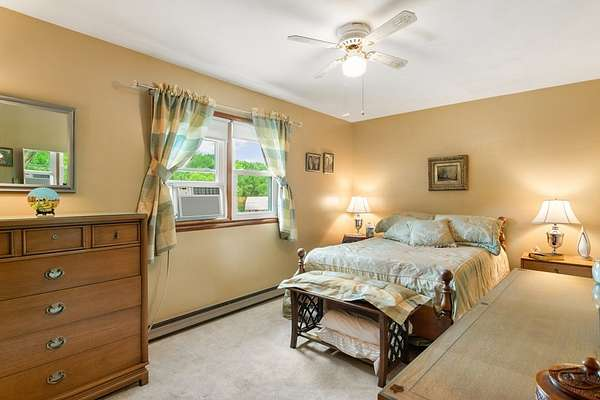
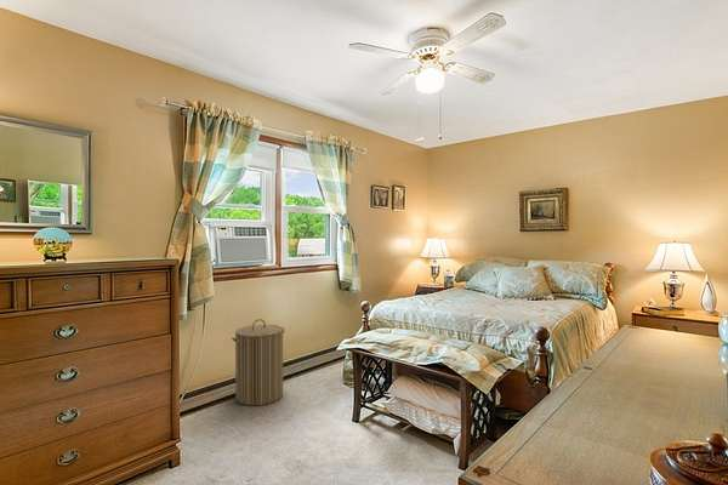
+ laundry hamper (260, 356)
